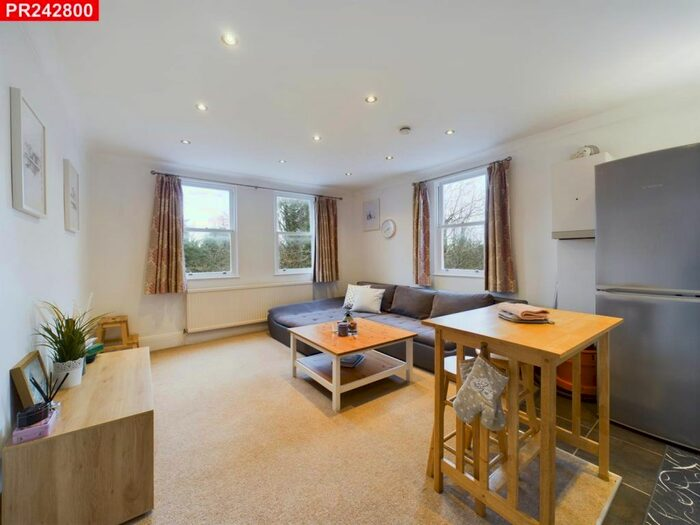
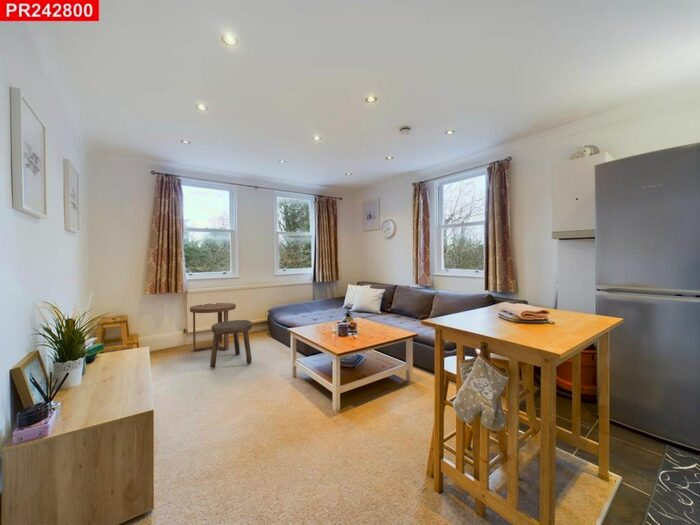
+ stool (234, 342)
+ side table (218, 322)
